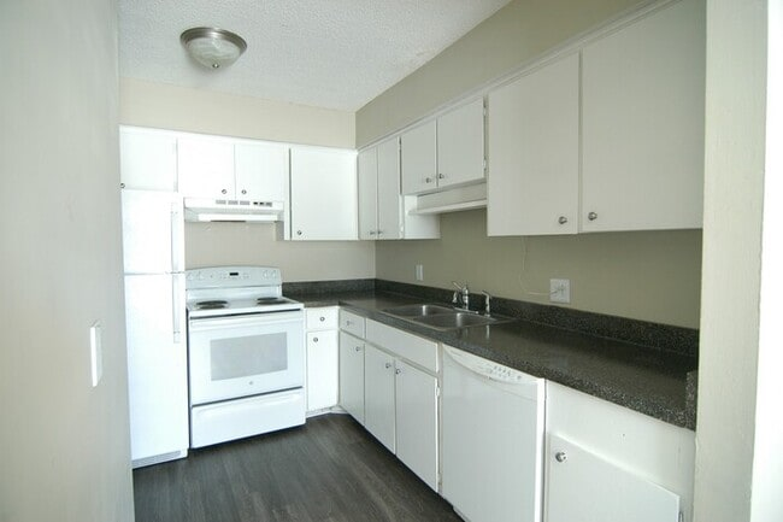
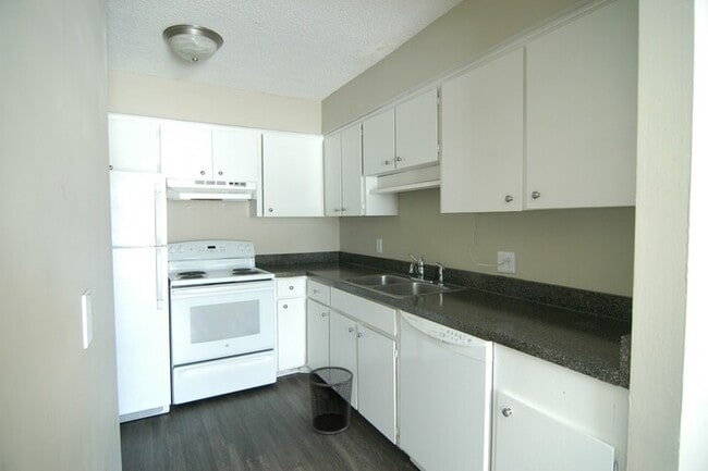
+ waste bin (330, 399)
